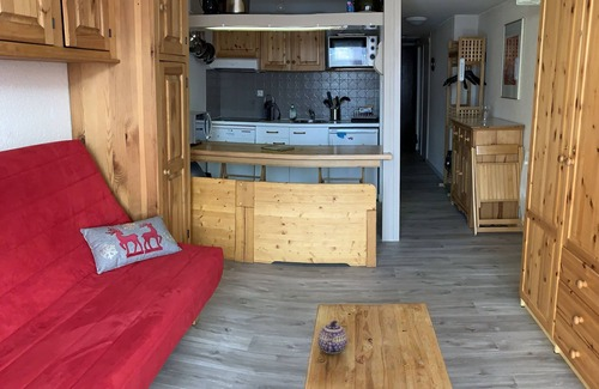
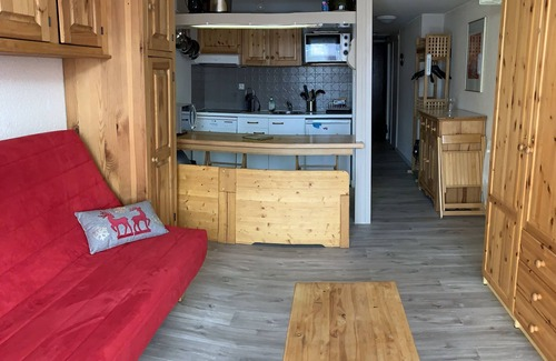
- teapot (332, 335)
